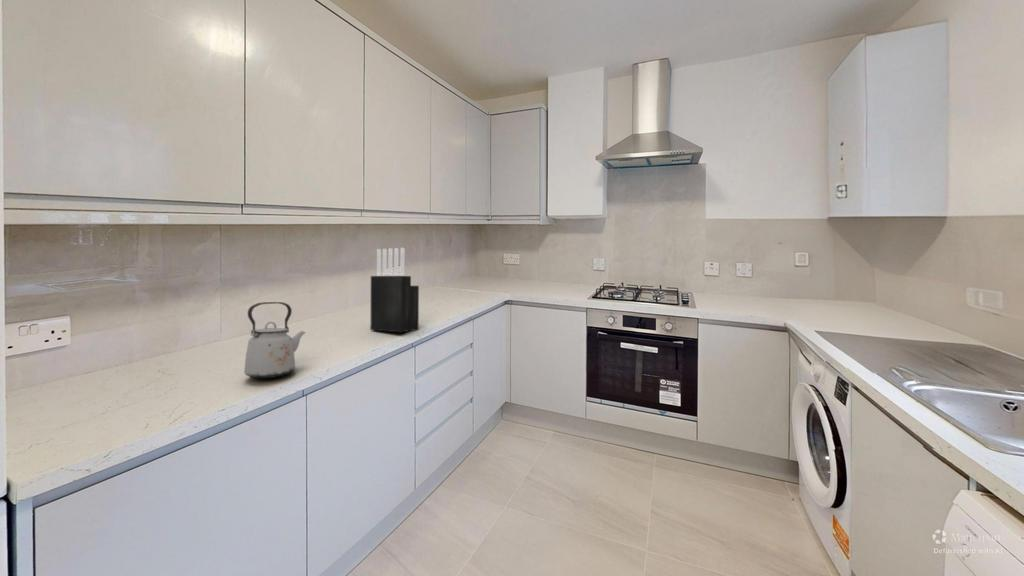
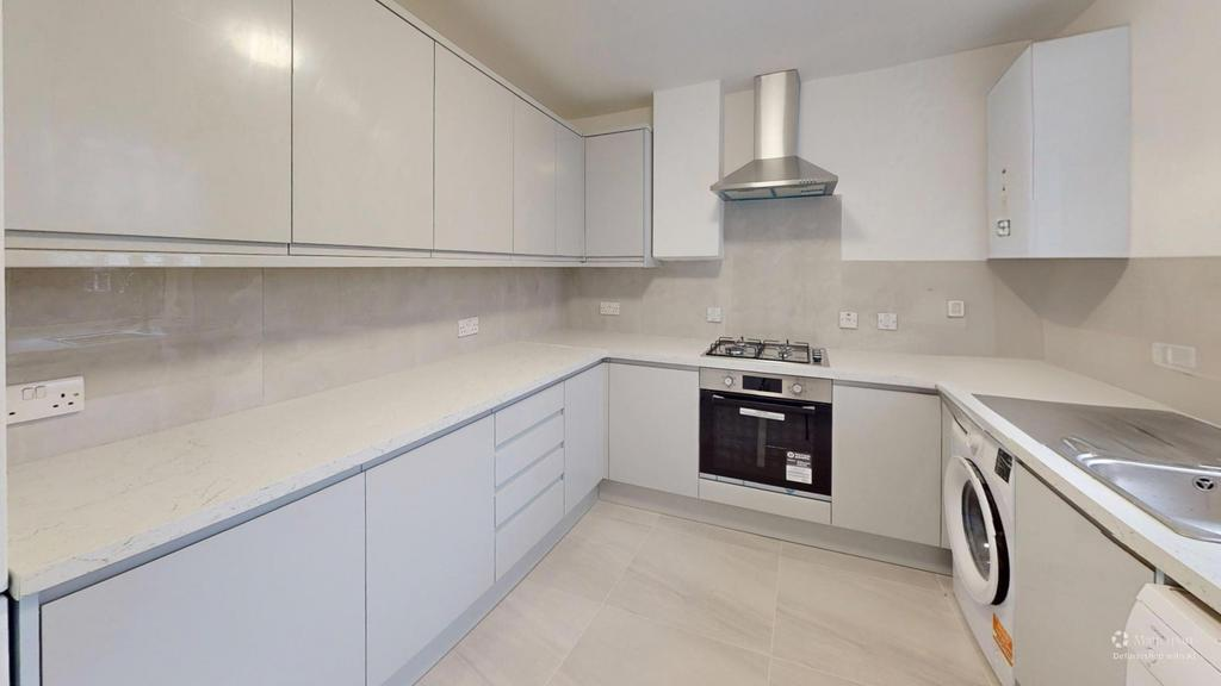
- kettle (278, 337)
- knife block (396, 289)
